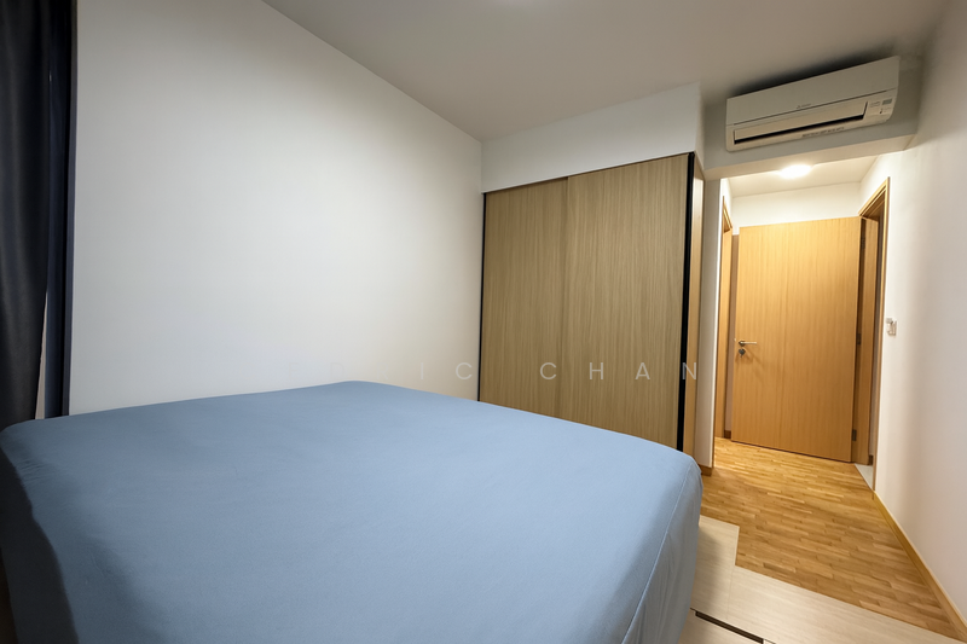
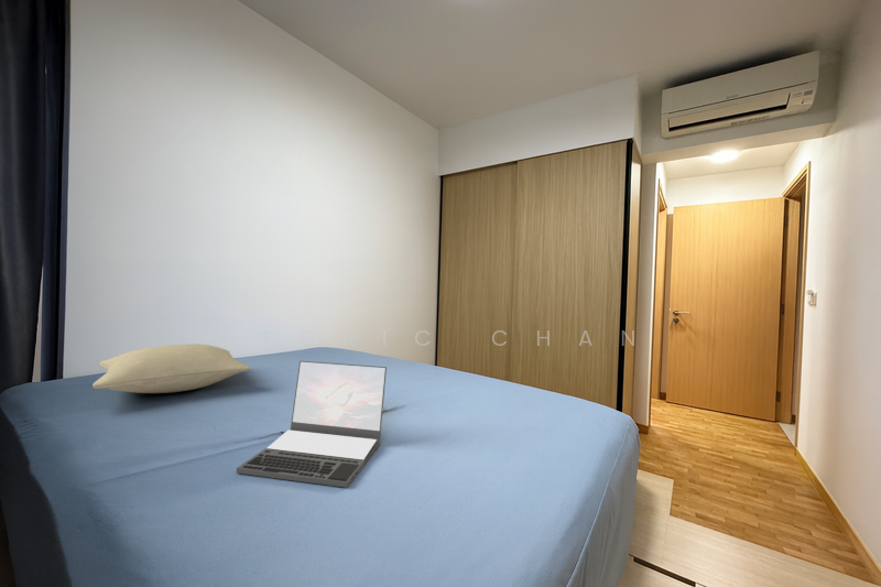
+ laptop (319, 413)
+ pillow (174, 366)
